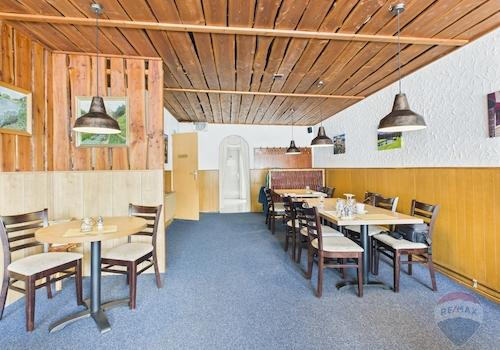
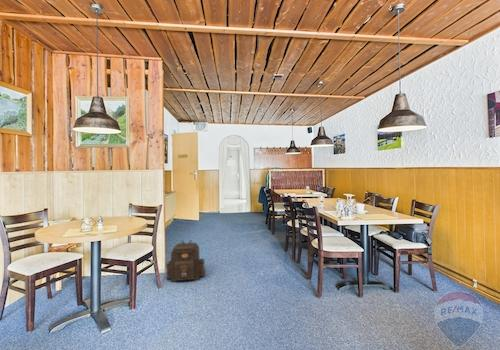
+ backpack (185, 259)
